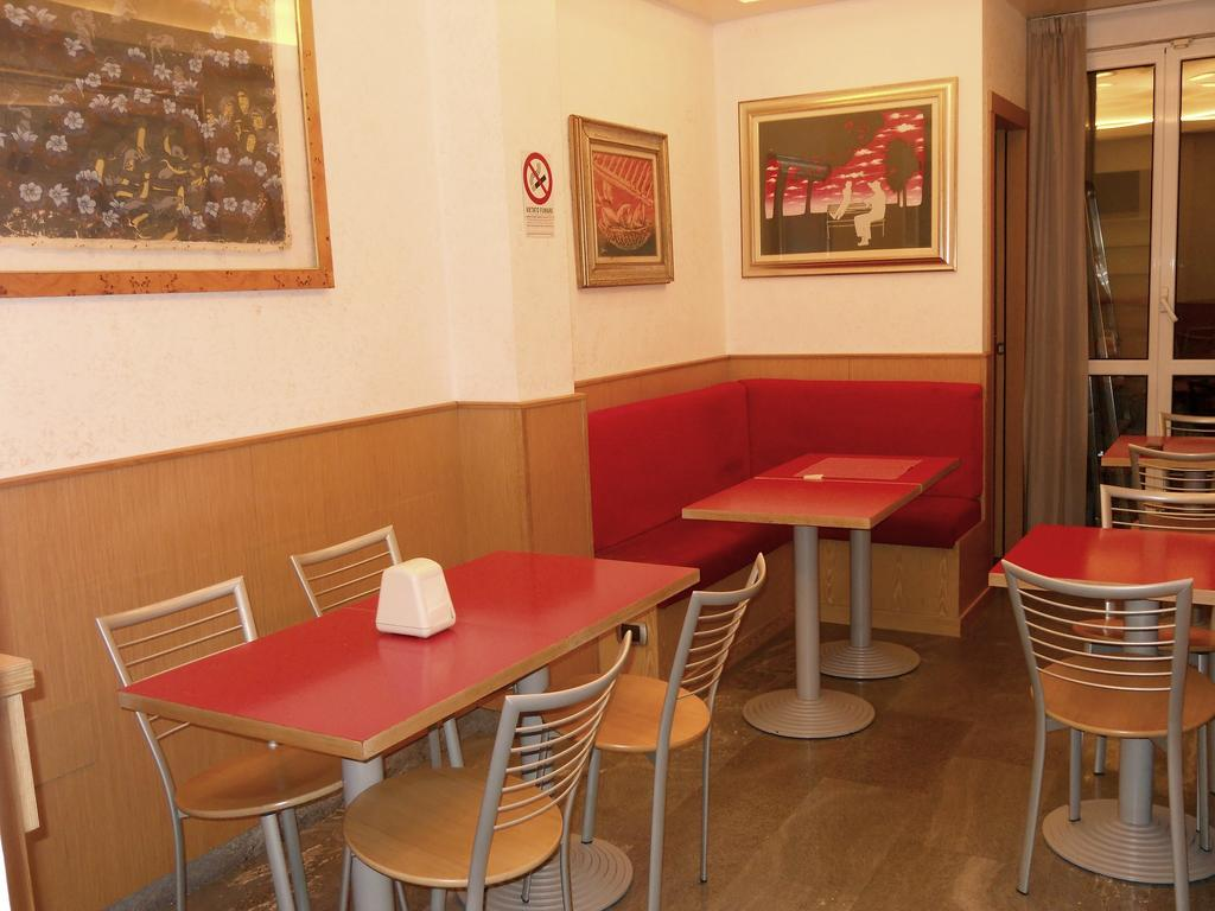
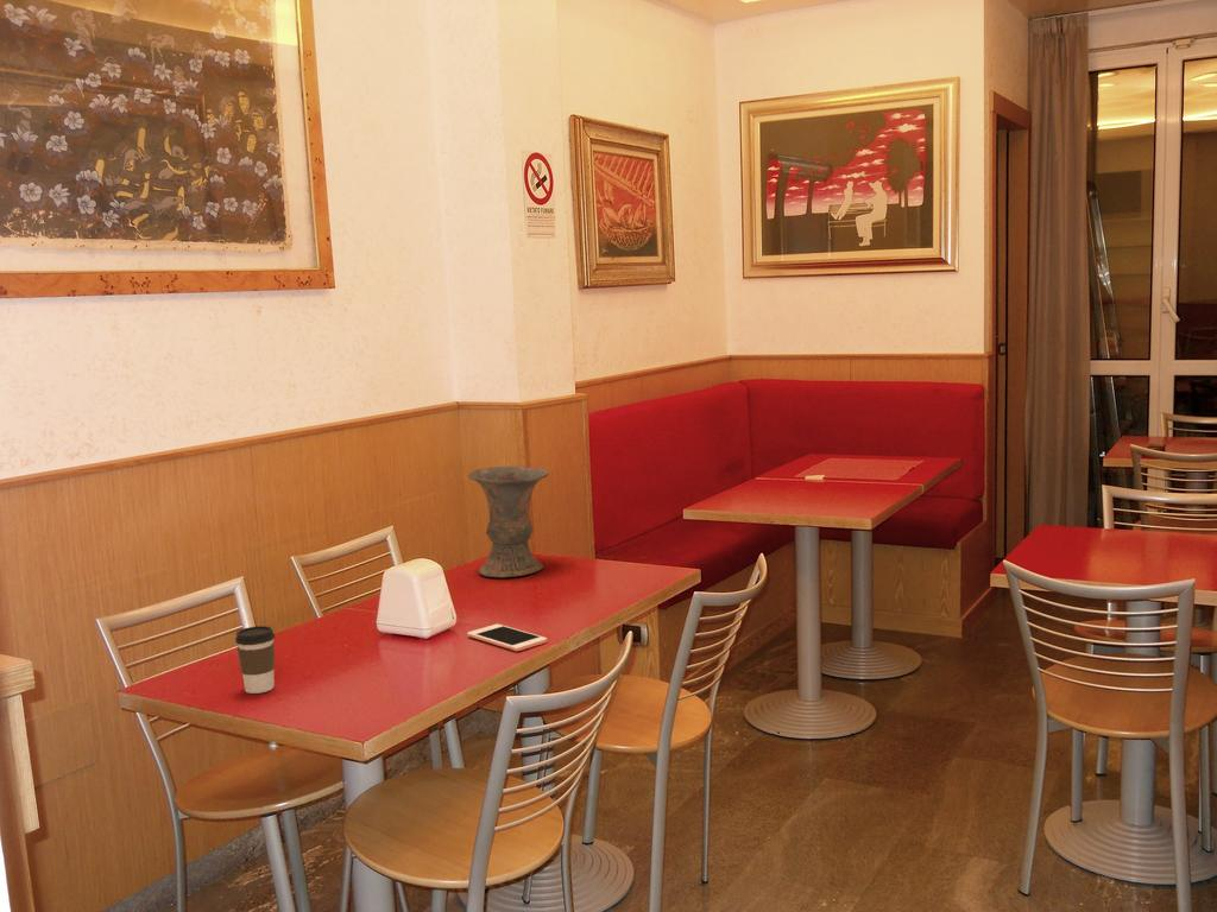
+ vase (511, 521)
+ cell phone (506, 636)
+ coffee cup (257, 659)
